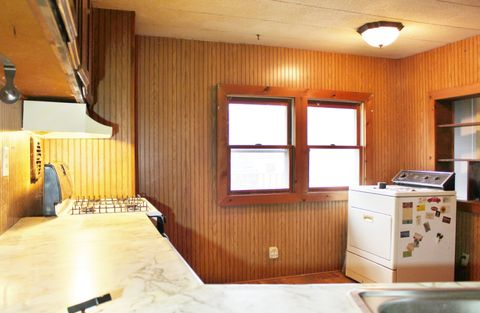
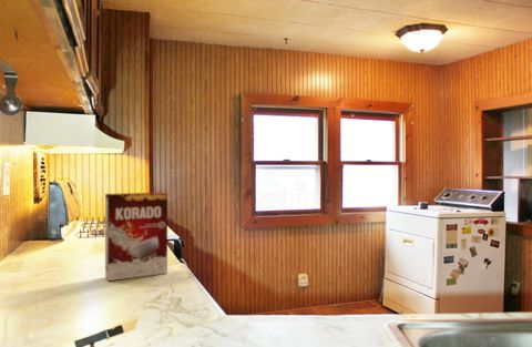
+ cereal box (136, 234)
